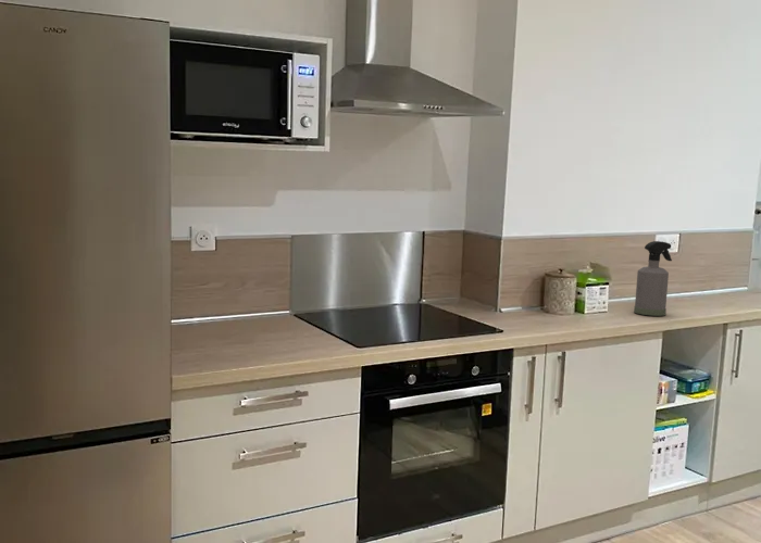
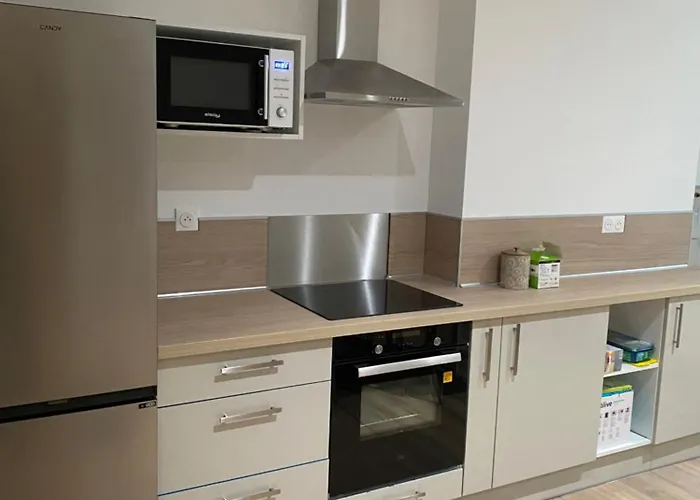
- spray bottle (654, 277)
